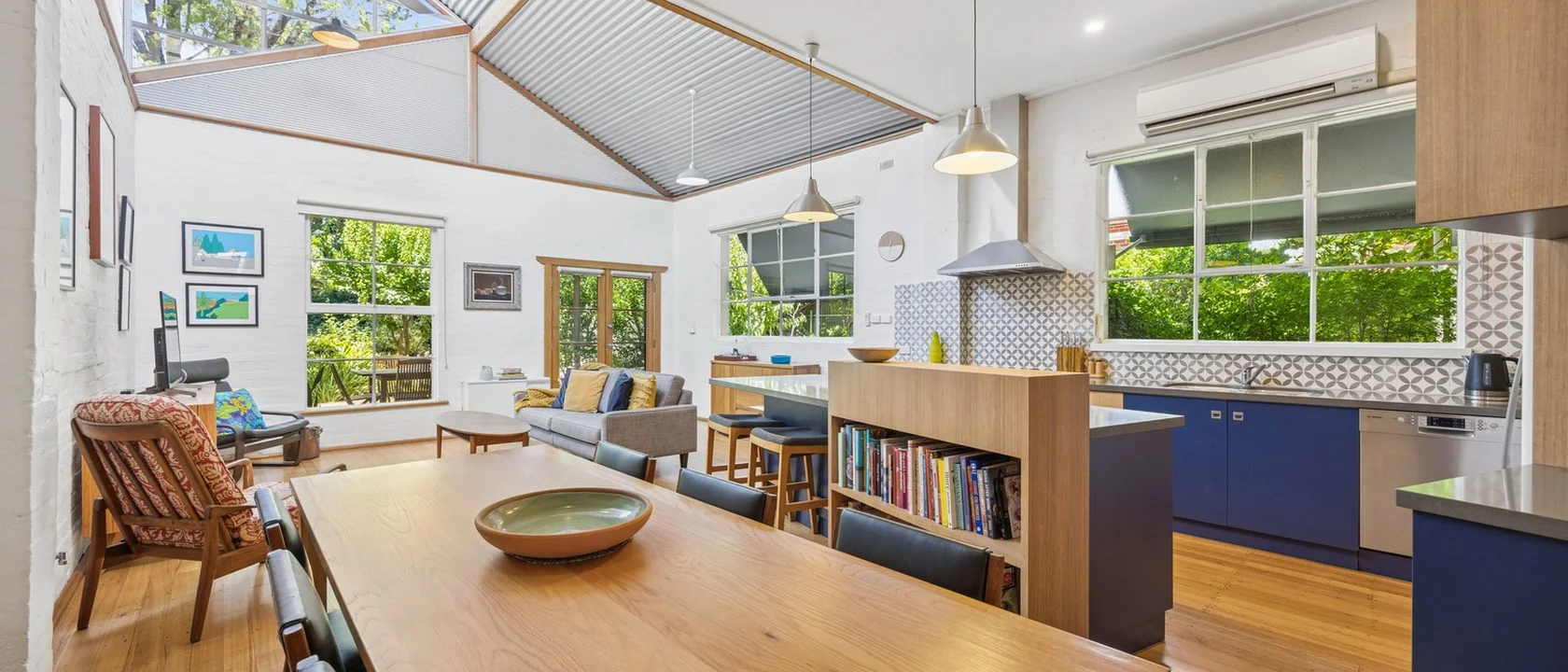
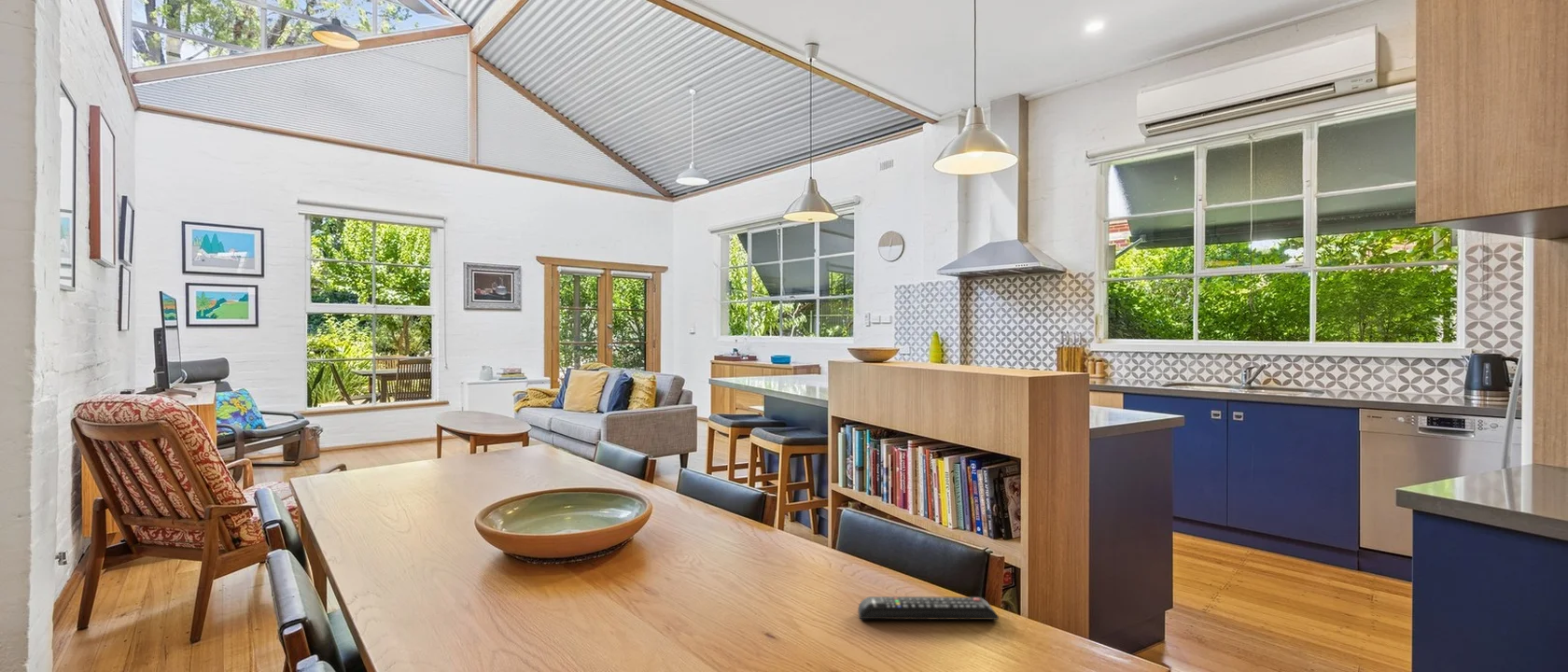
+ remote control (927, 609)
